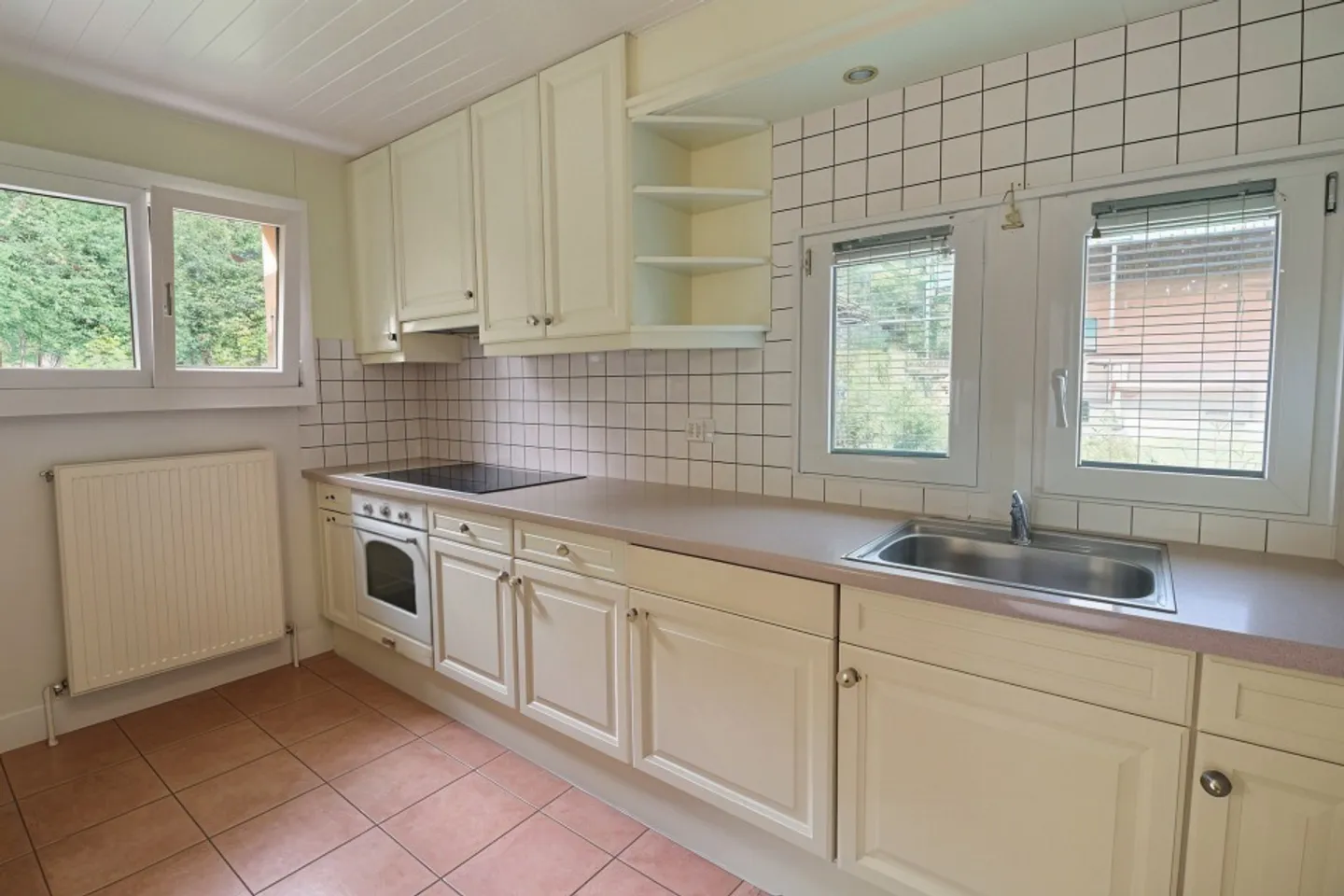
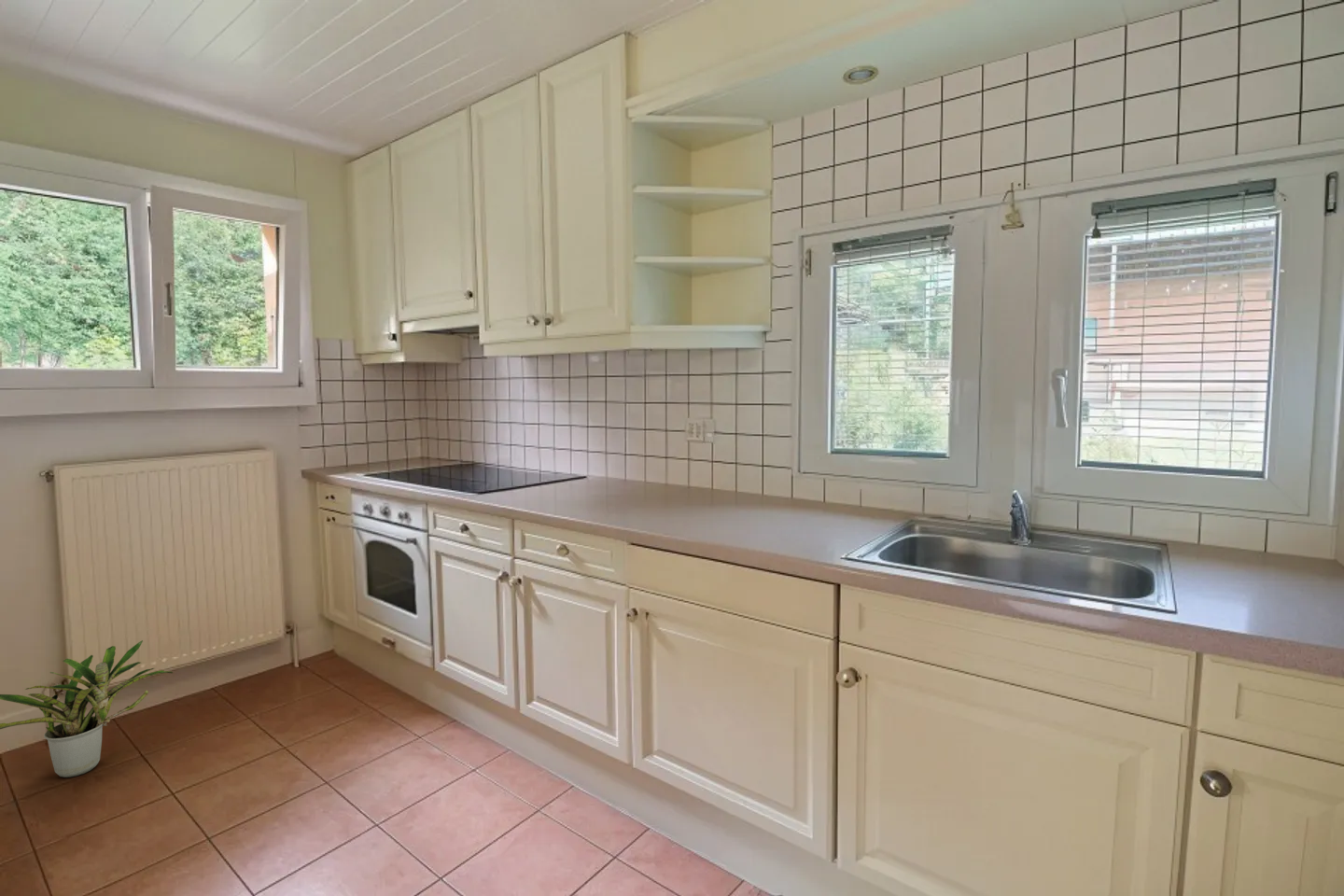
+ potted plant (85, 710)
